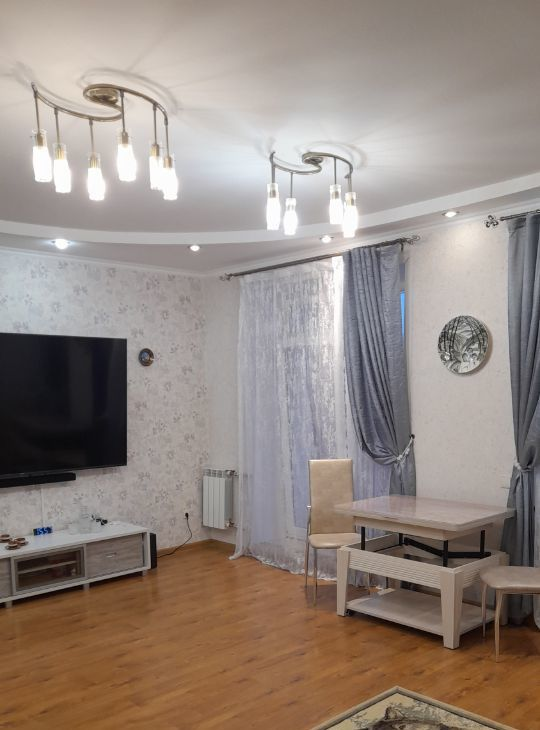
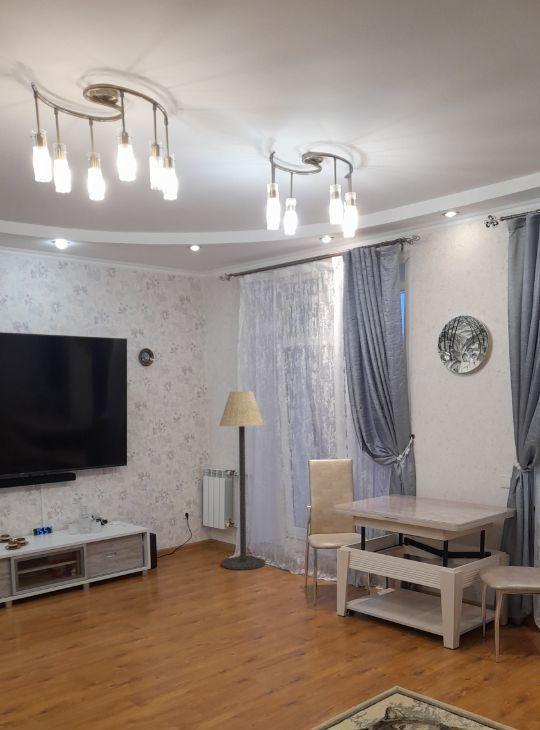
+ floor lamp (242, 477)
